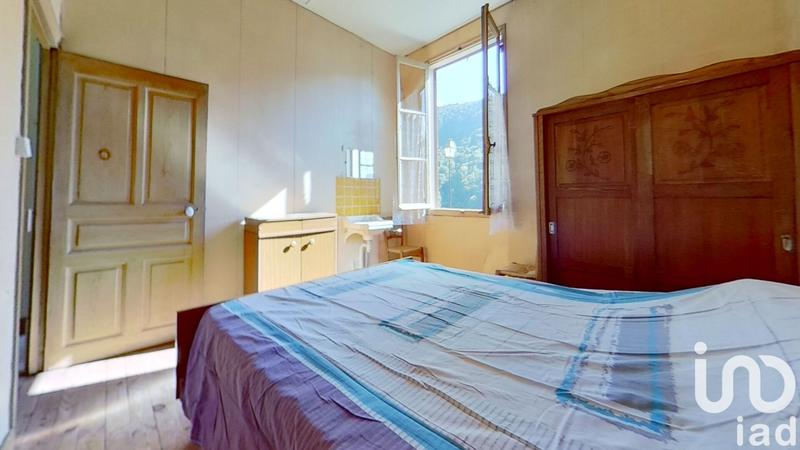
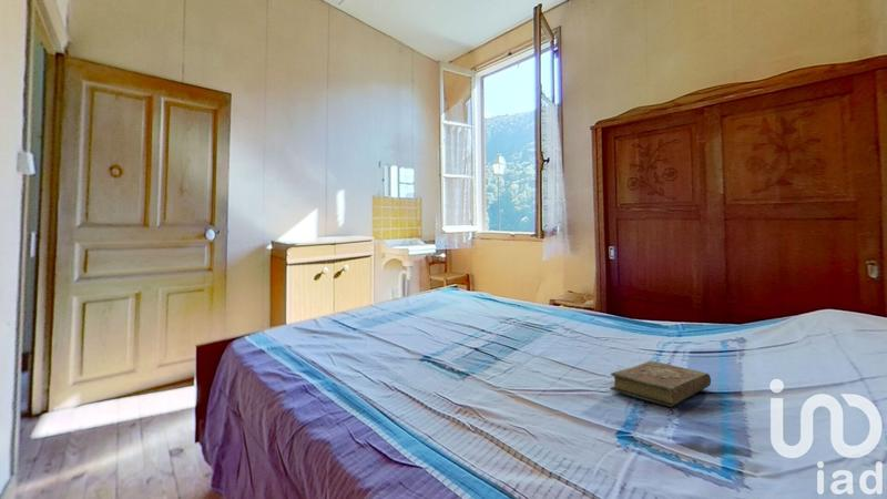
+ book (660, 380)
